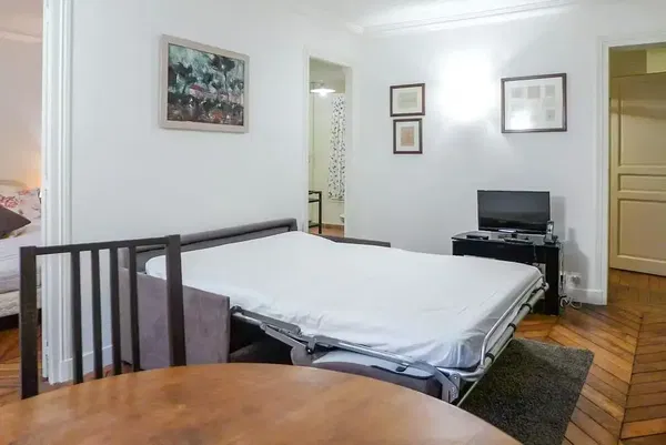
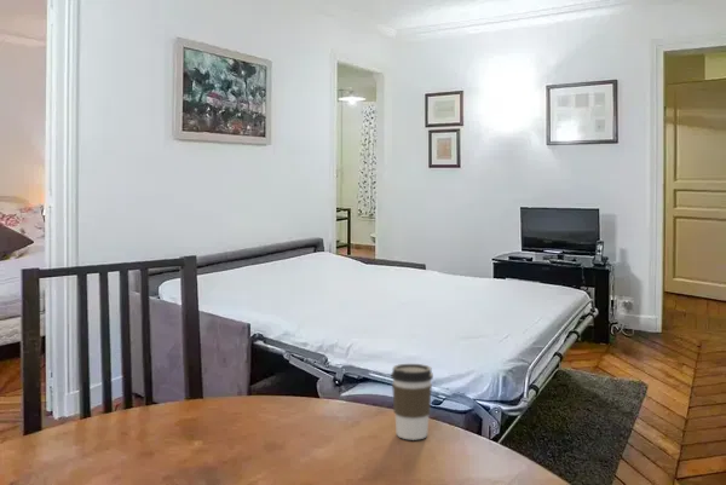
+ coffee cup (411, 400)
